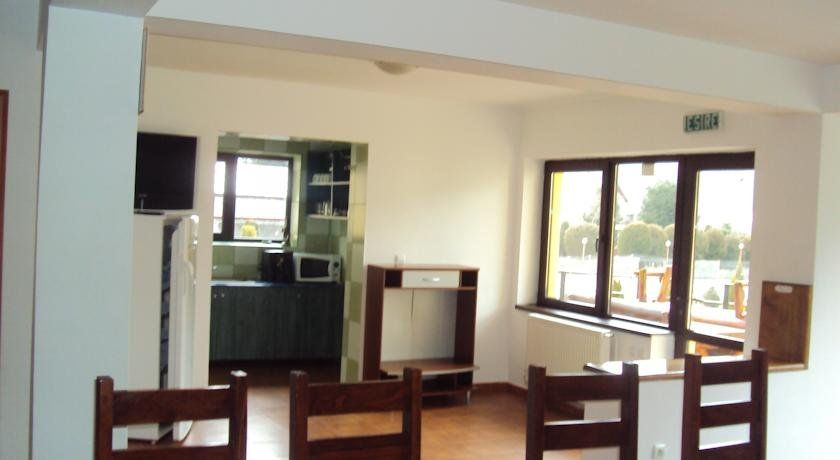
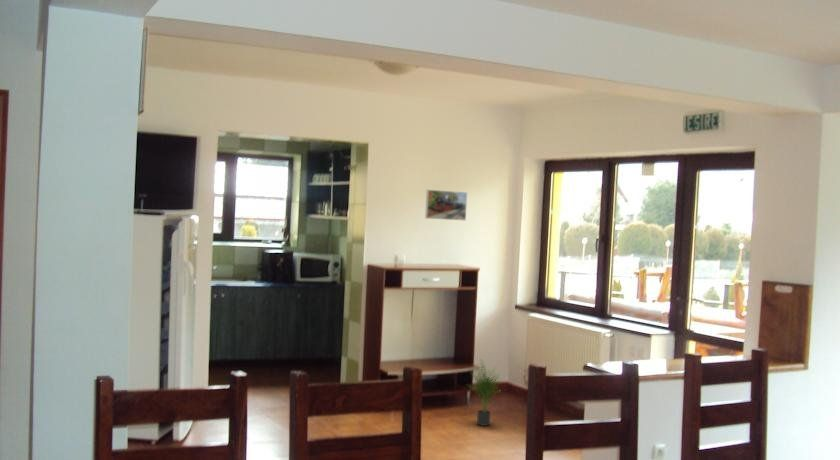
+ potted plant (487, 393)
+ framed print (446, 205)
